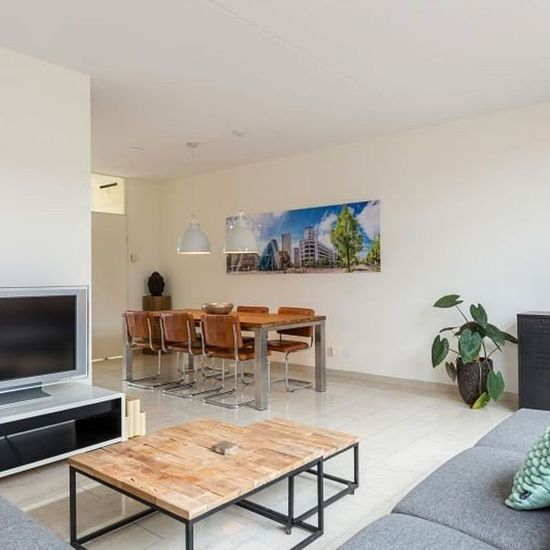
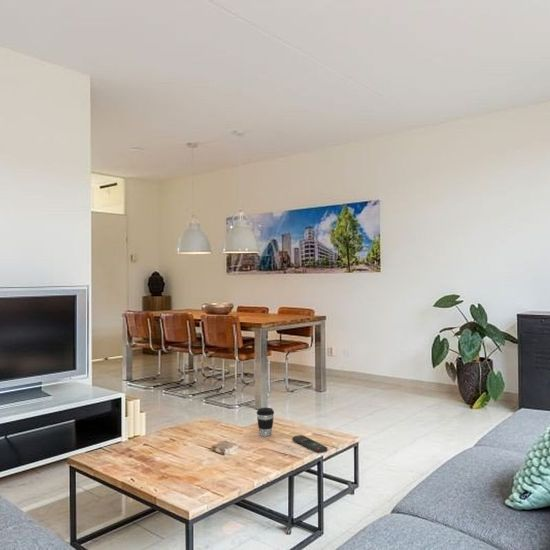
+ coffee cup (265, 421)
+ remote control (309, 443)
